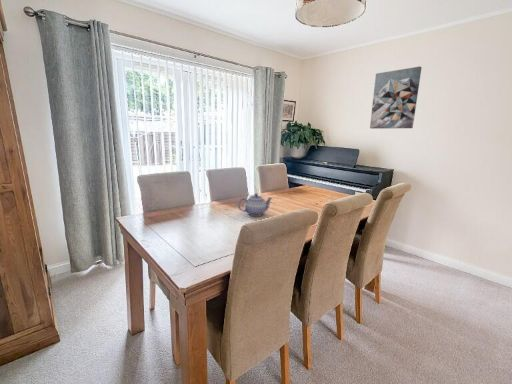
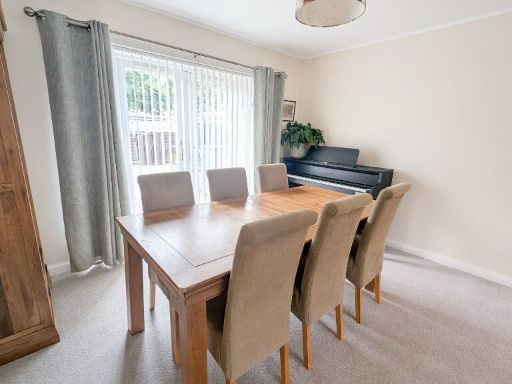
- wall art (393, 100)
- teapot (255, 203)
